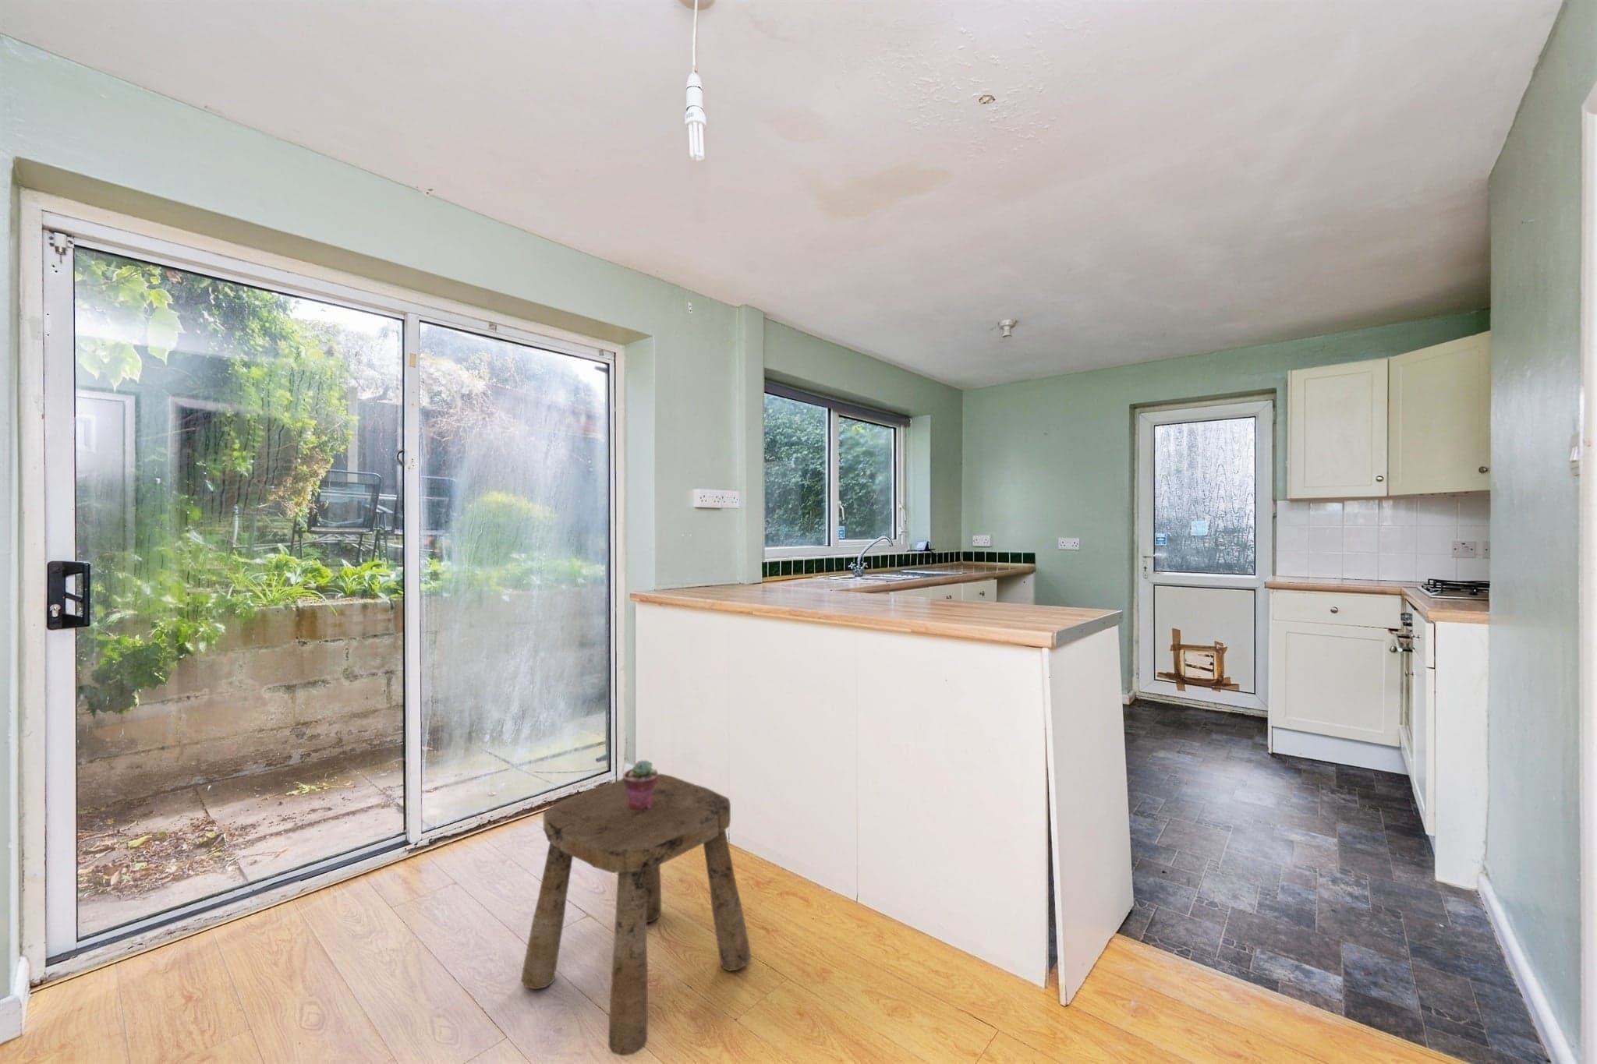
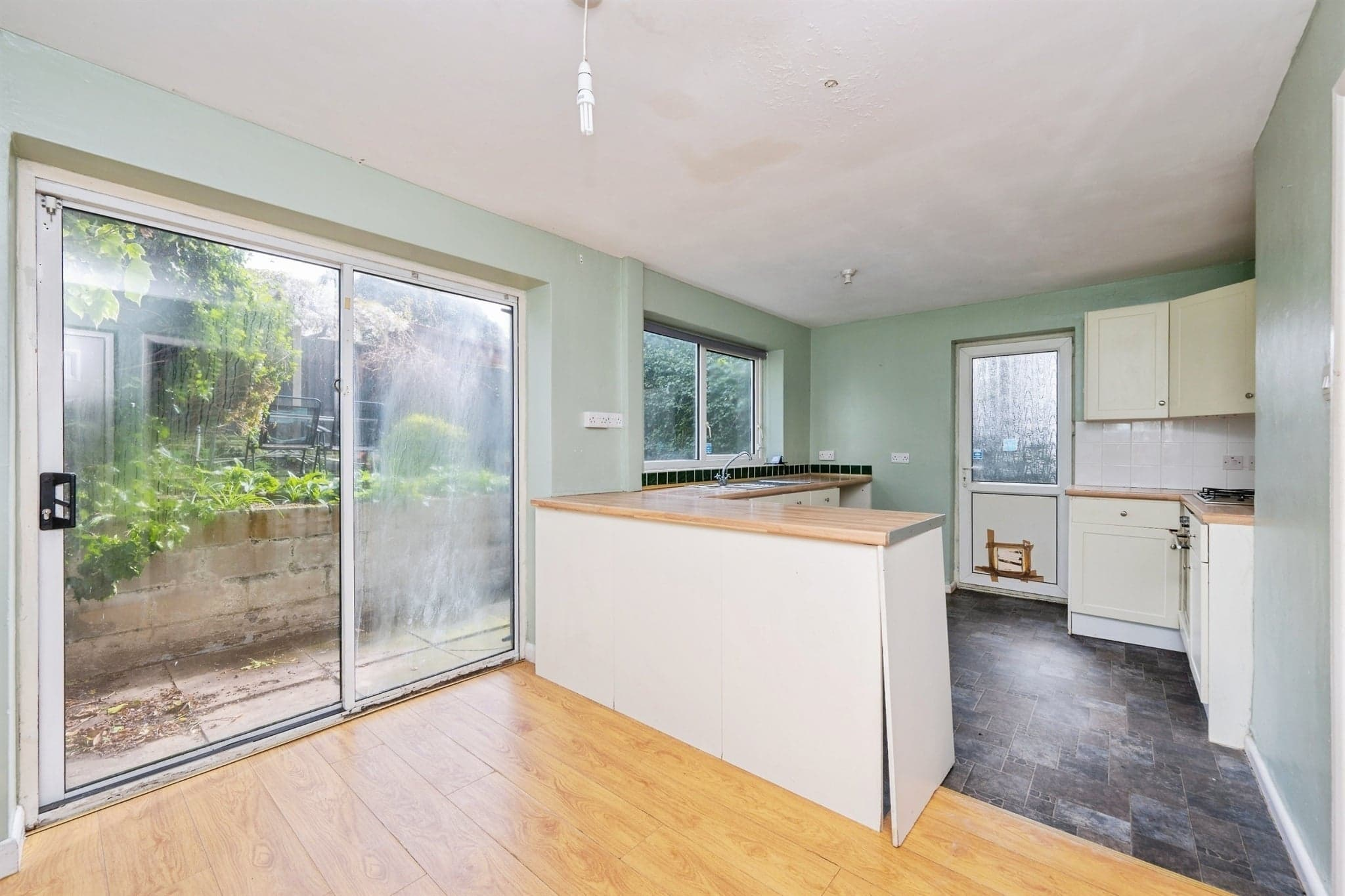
- stool (639, 889)
- potted succulent (640, 781)
